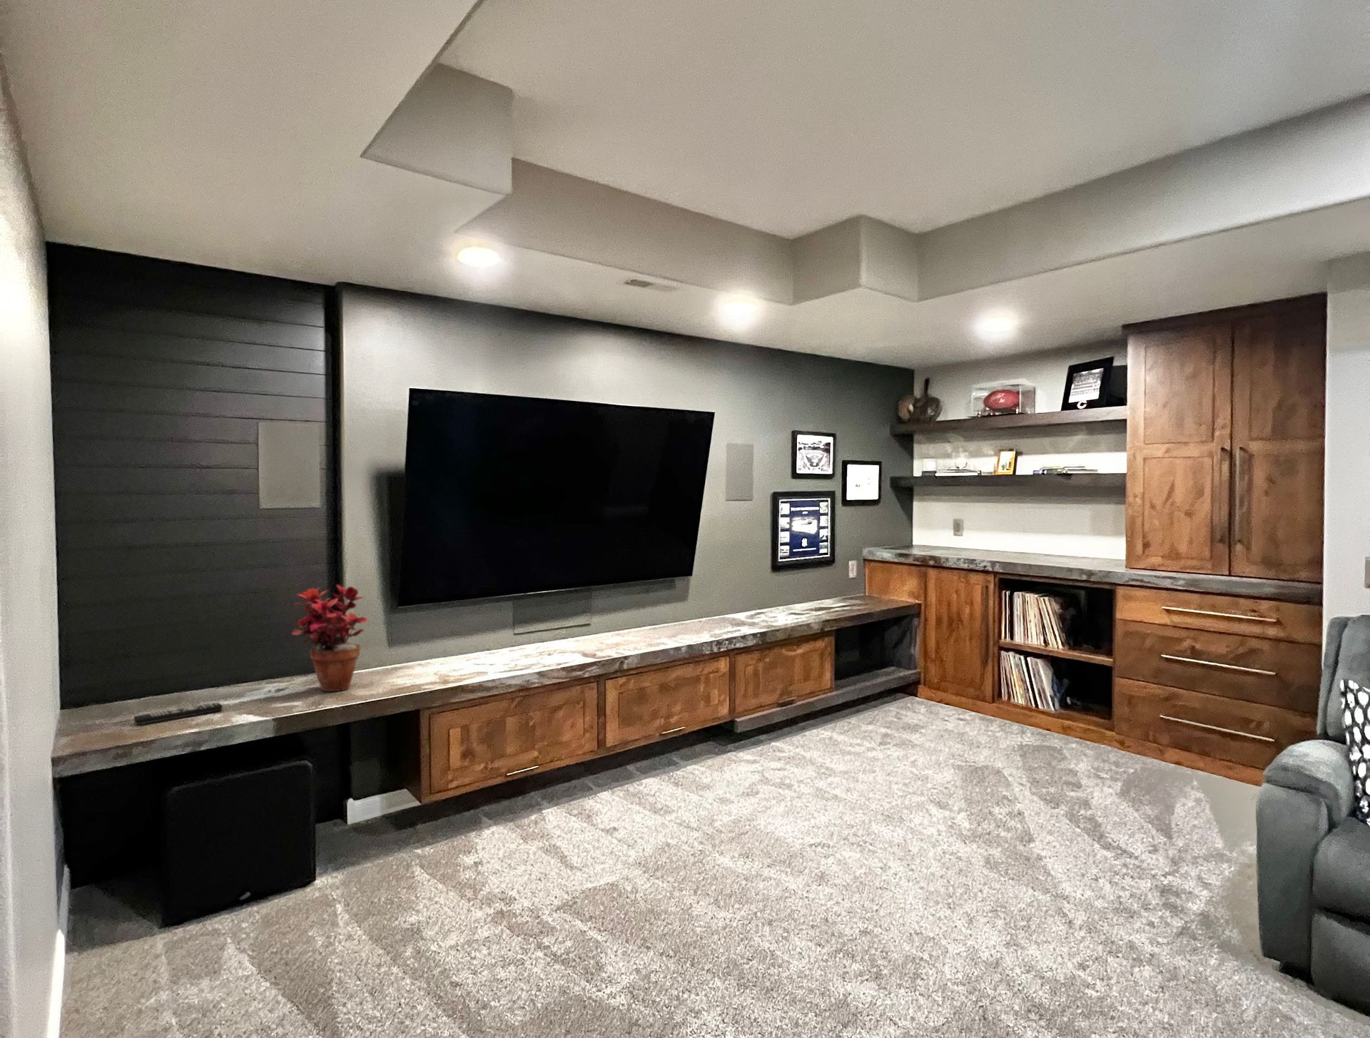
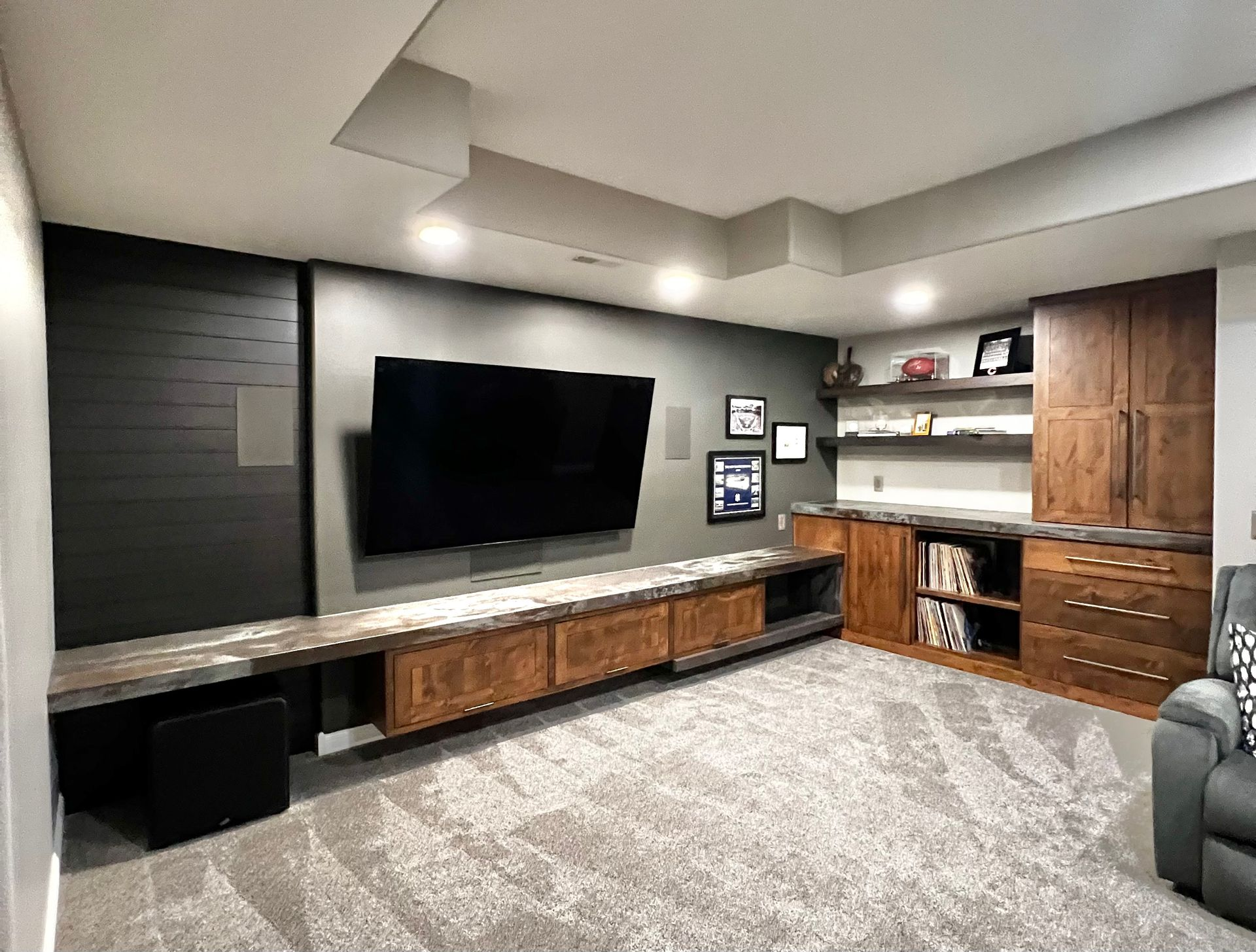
- potted plant (332, 639)
- remote control (179, 713)
